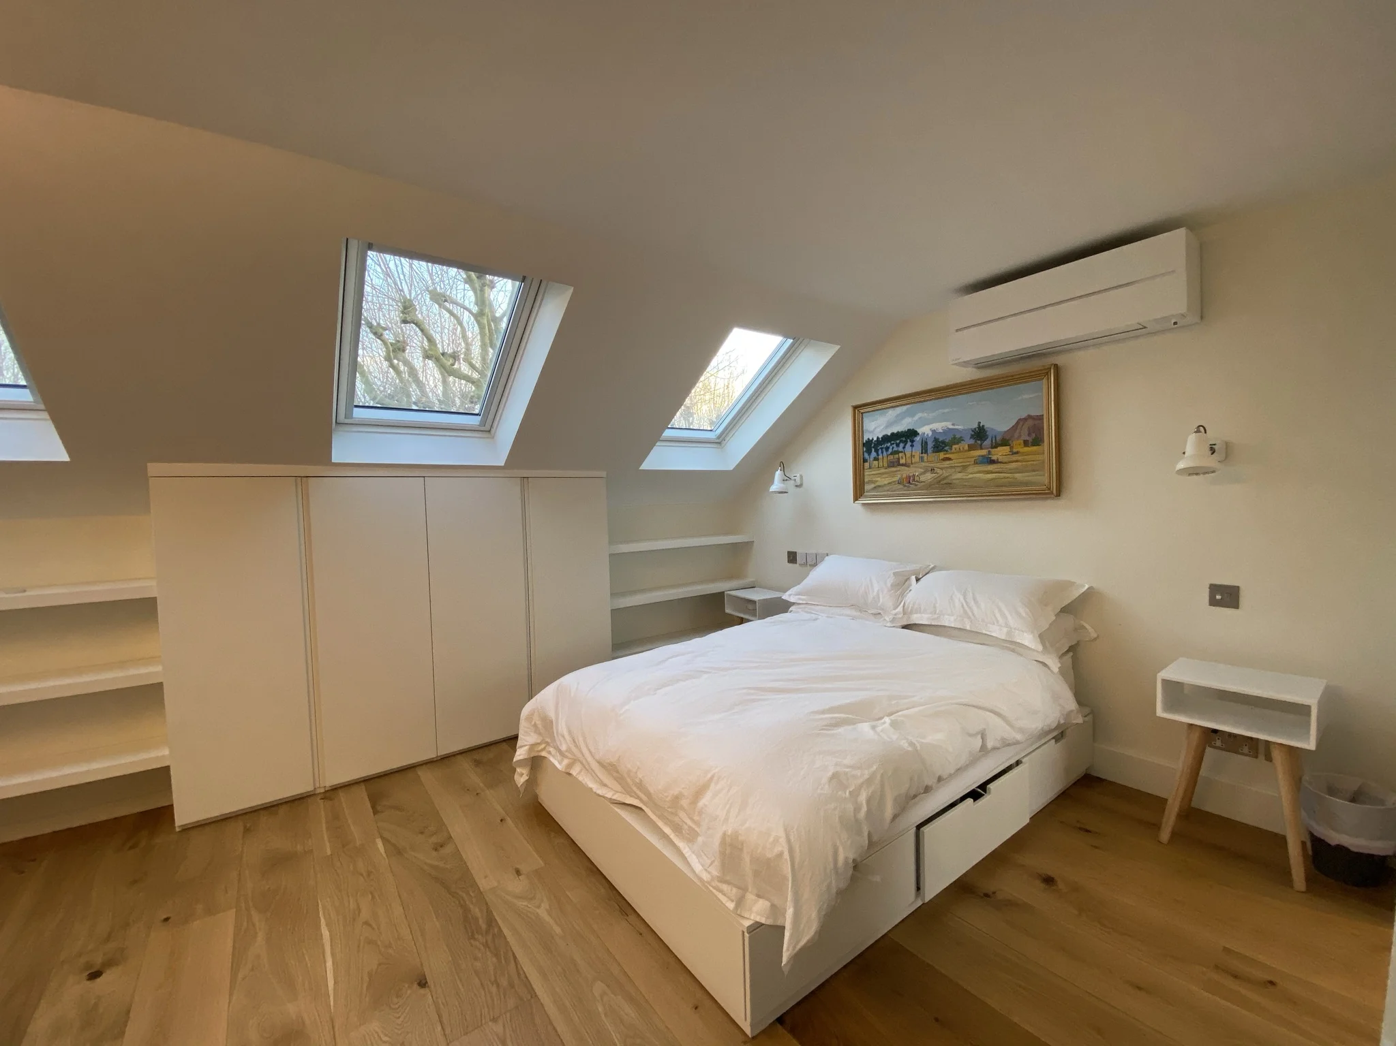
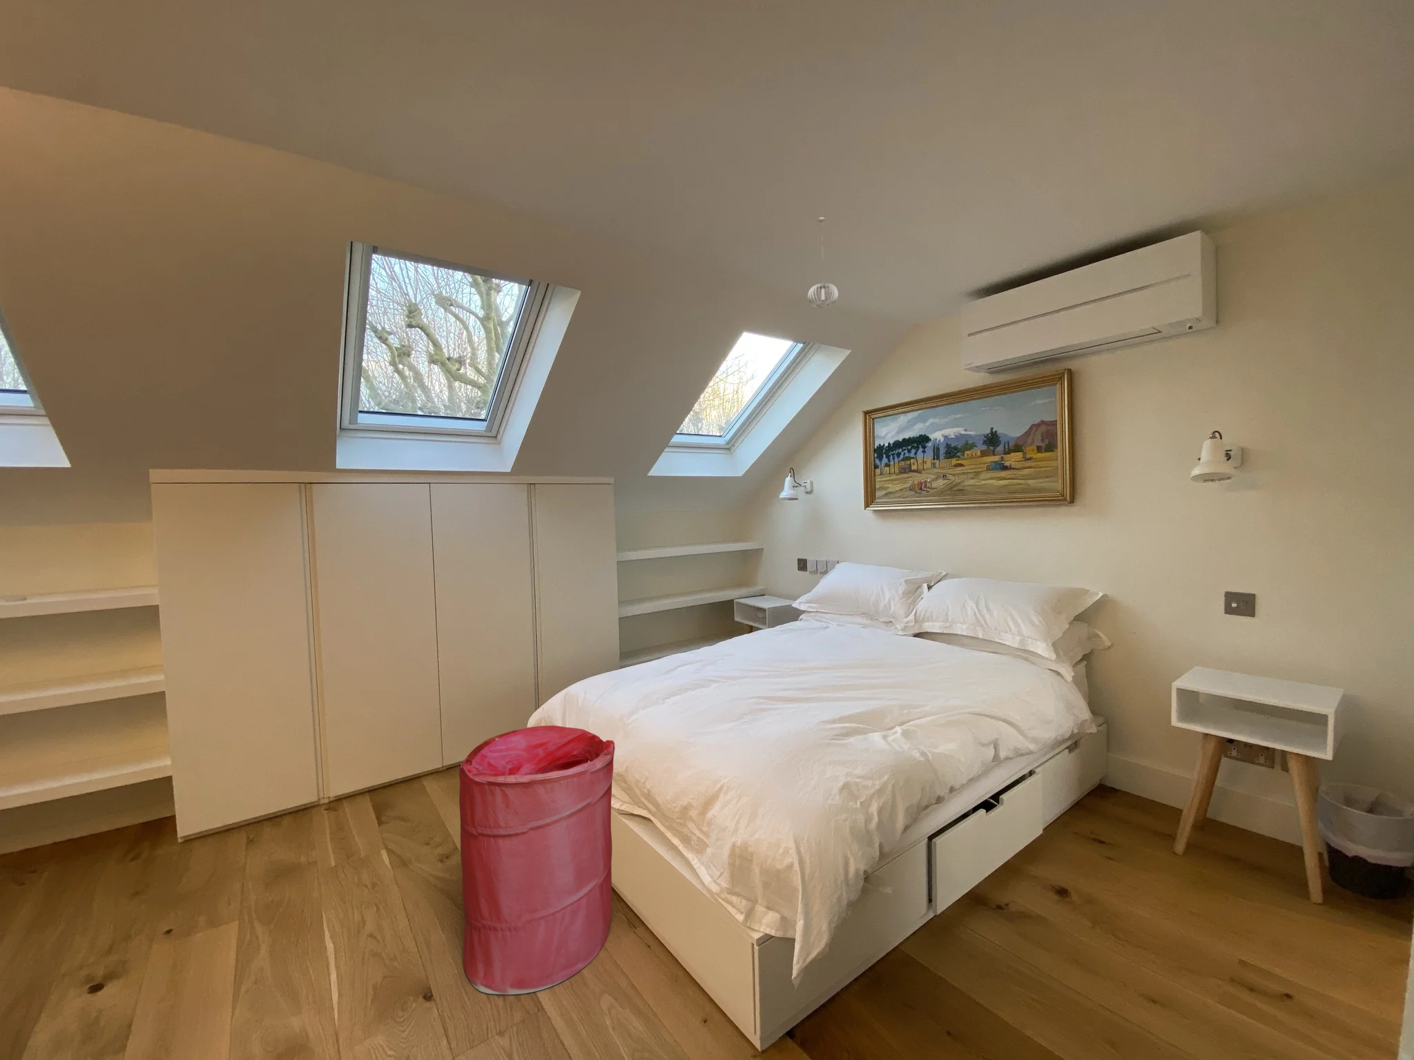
+ pendant light (823, 257)
+ laundry hamper (541, 840)
